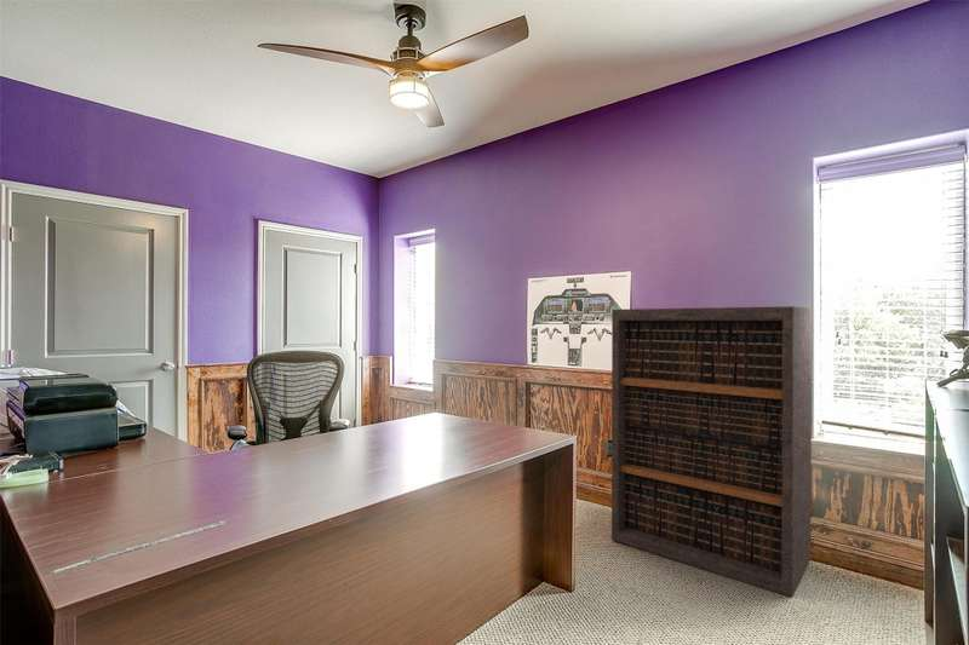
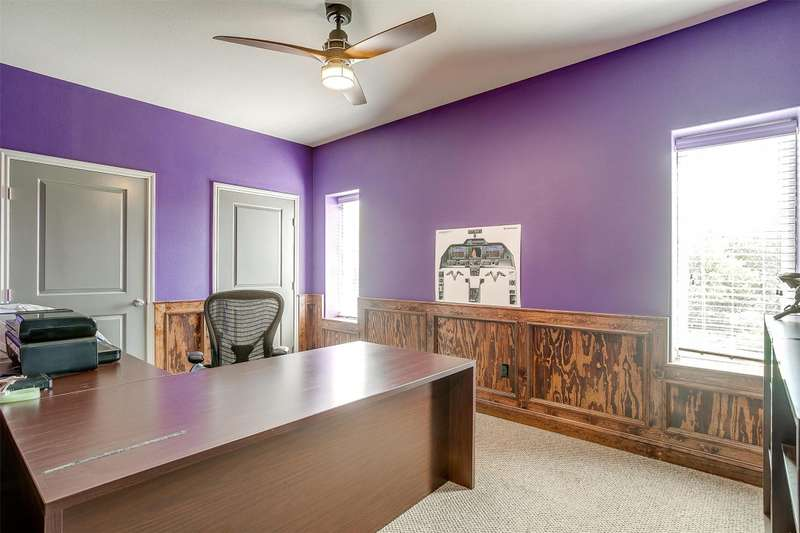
- bookshelf (706, 428)
